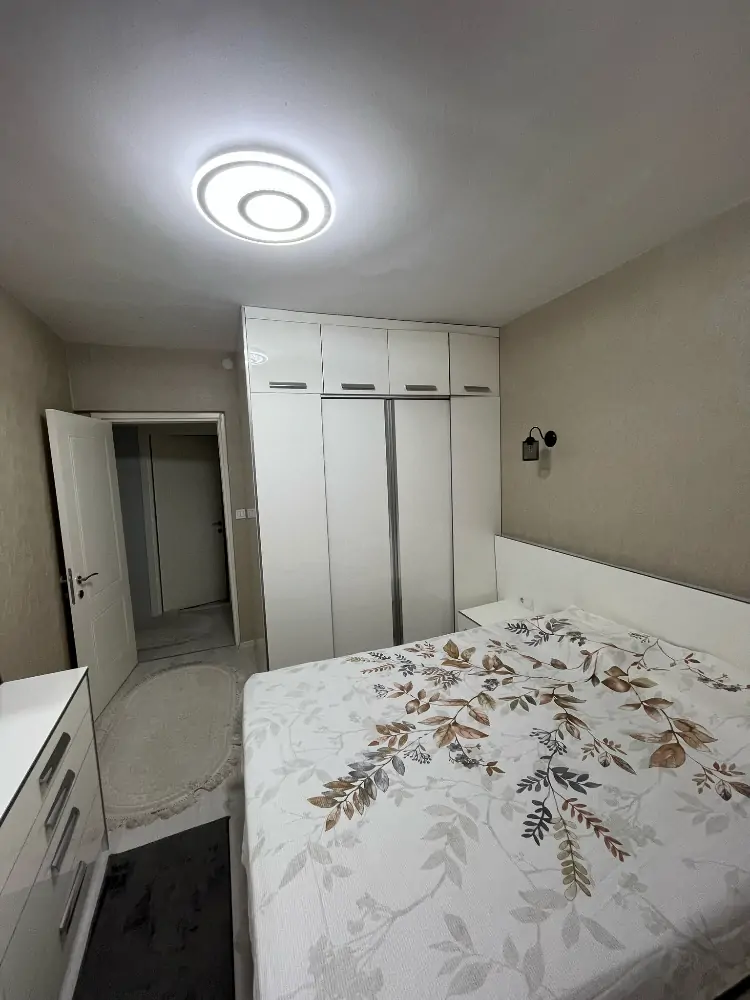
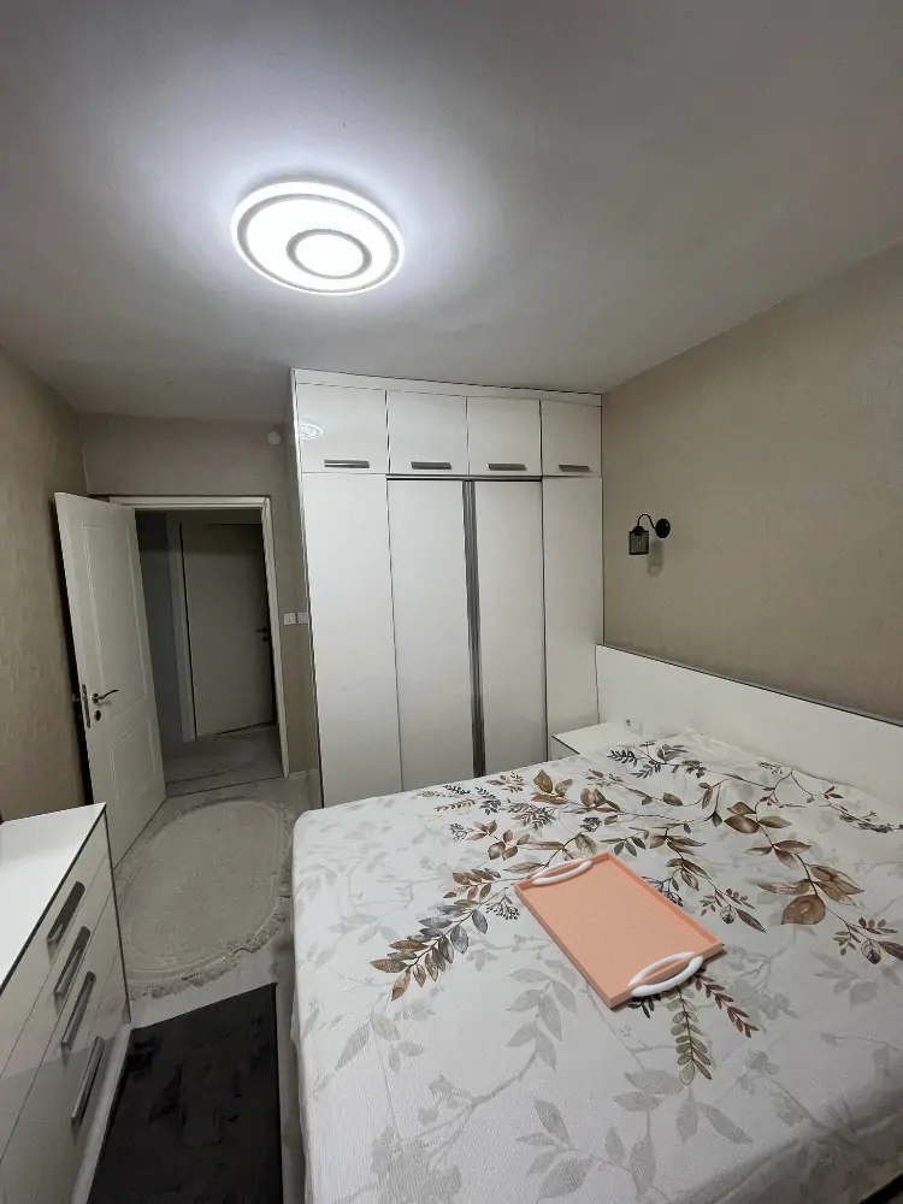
+ serving tray (608, 914)
